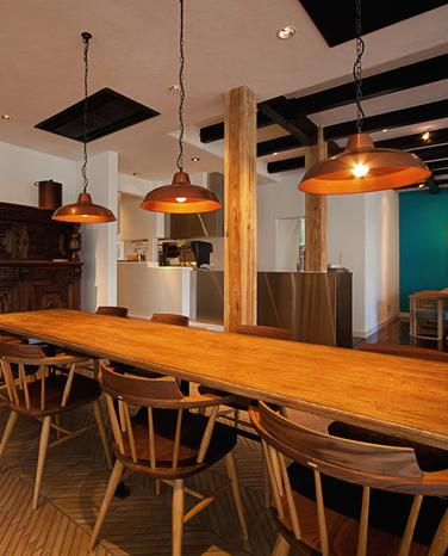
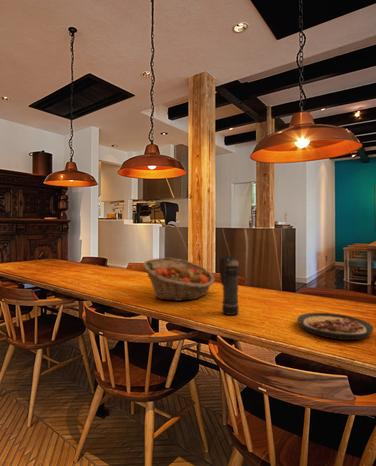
+ fruit basket (179, 277)
+ plate (333, 323)
+ smoke grenade (228, 284)
